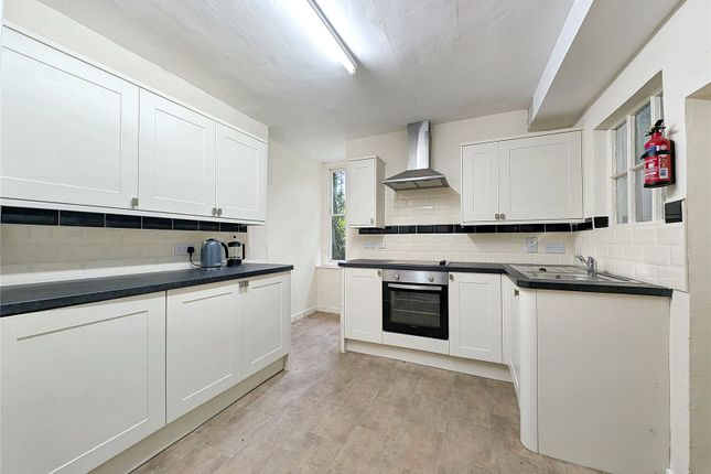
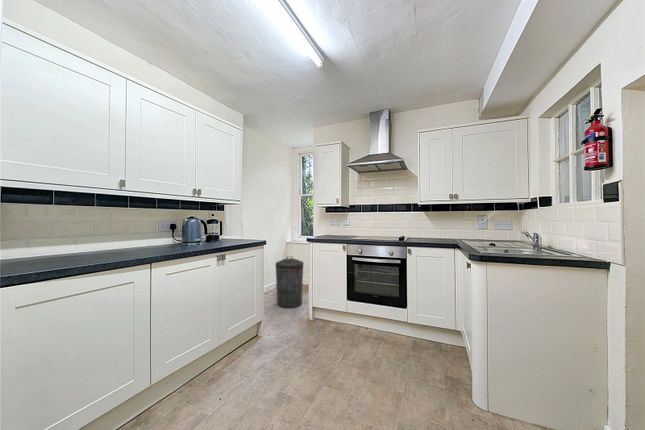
+ trash can (289, 280)
